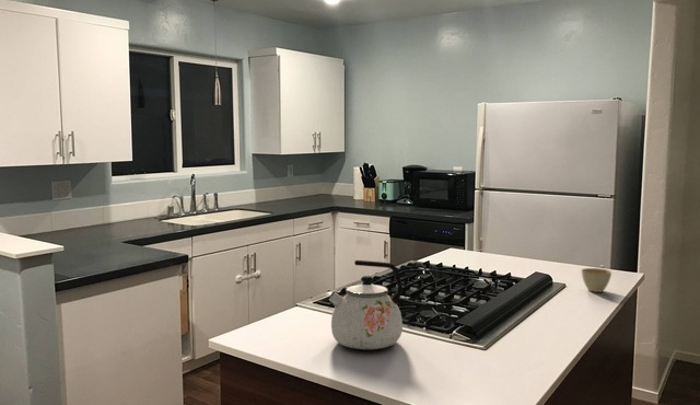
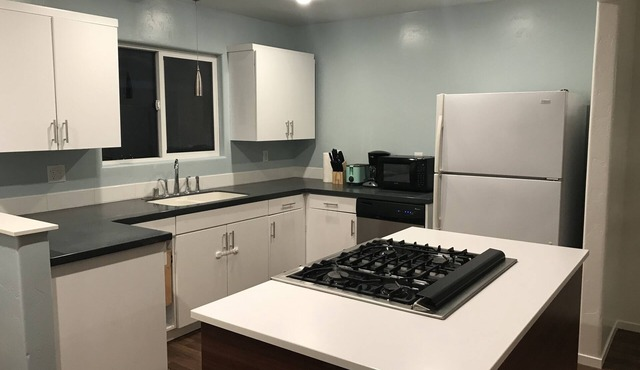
- flower pot (595, 280)
- kettle (365, 301)
